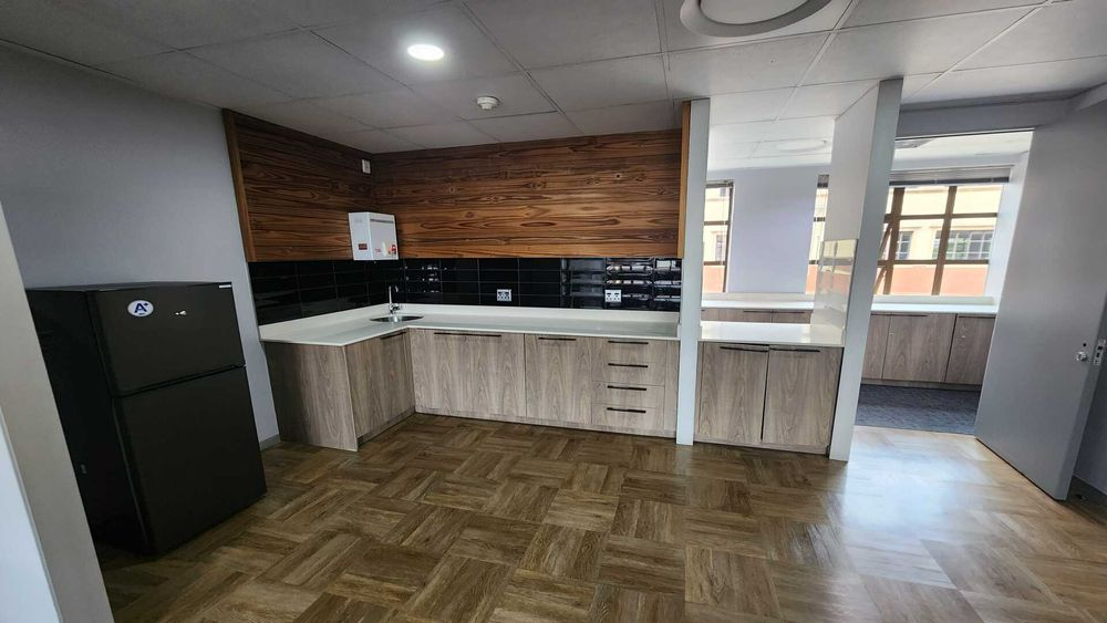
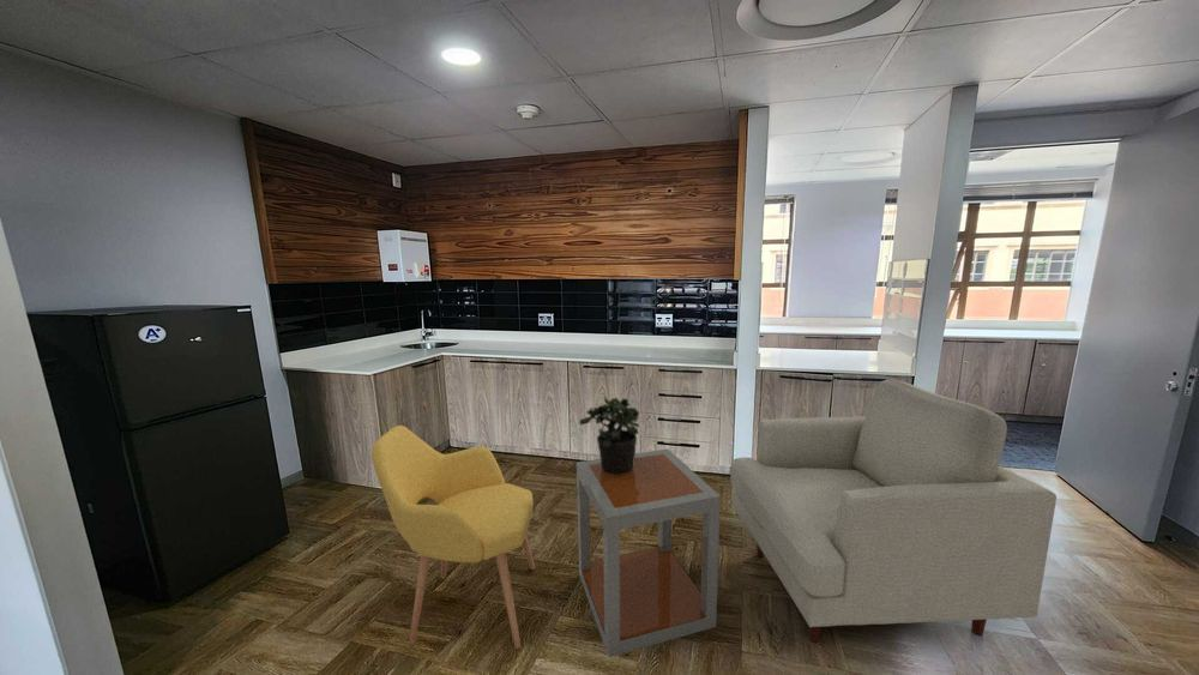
+ chair (857, 495)
+ side table (645, 549)
+ potted plant (613, 430)
+ chair (460, 522)
